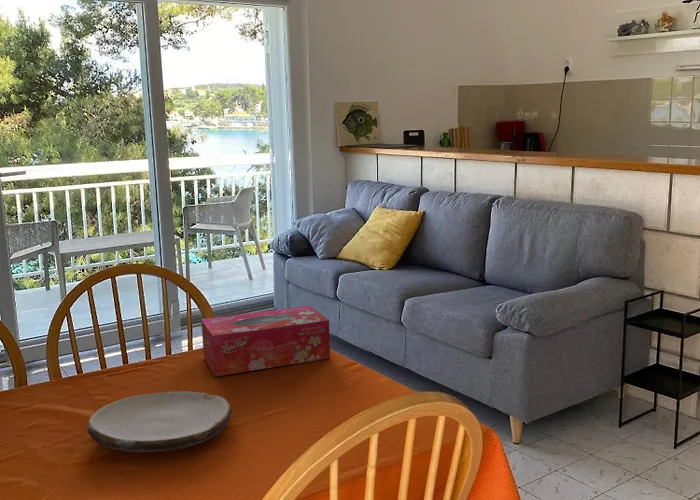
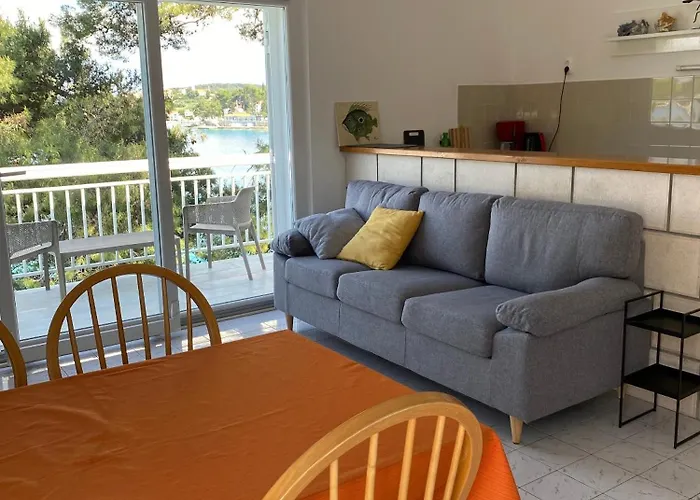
- plate (162, 420)
- tissue box (265, 338)
